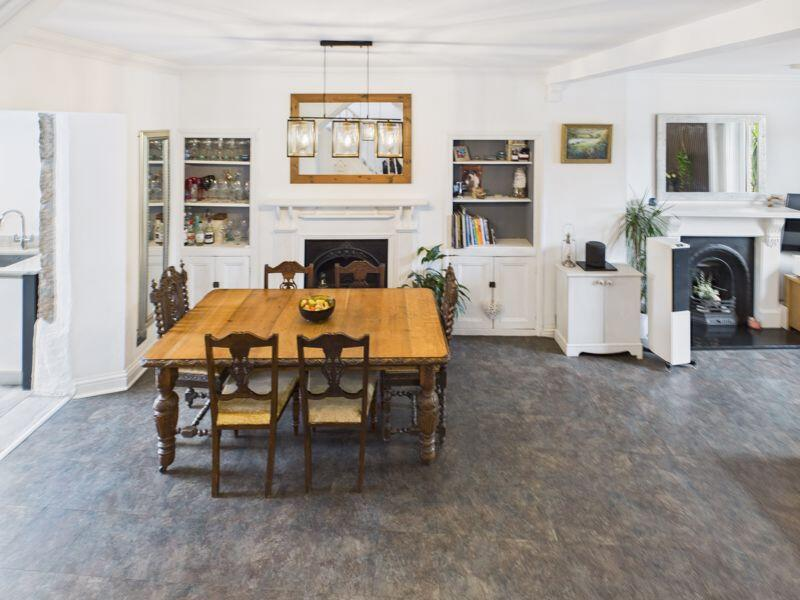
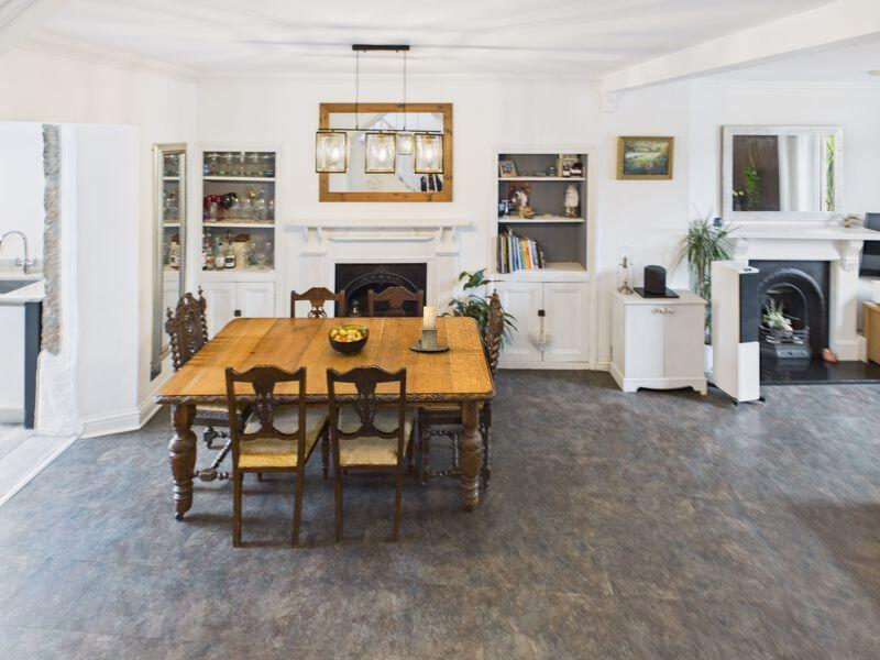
+ candle holder (429, 327)
